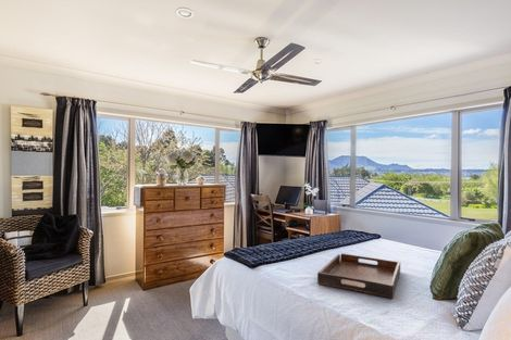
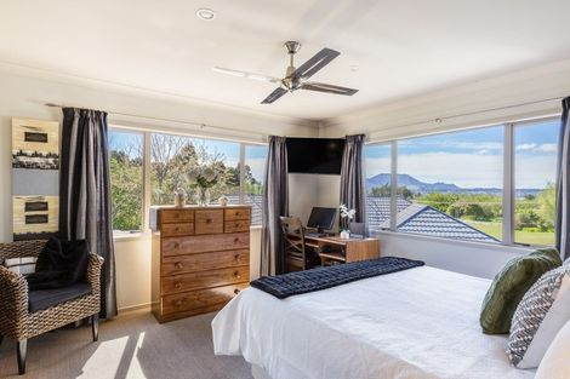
- serving tray (361, 272)
